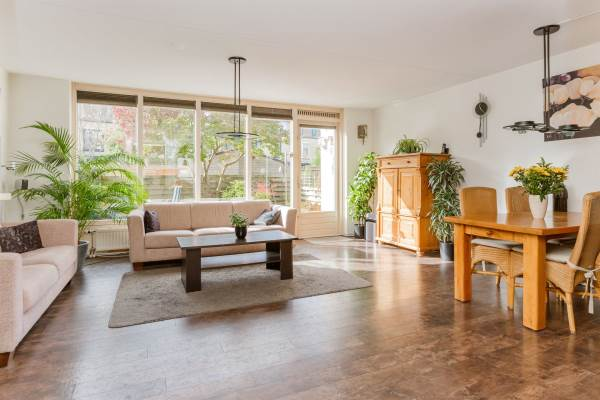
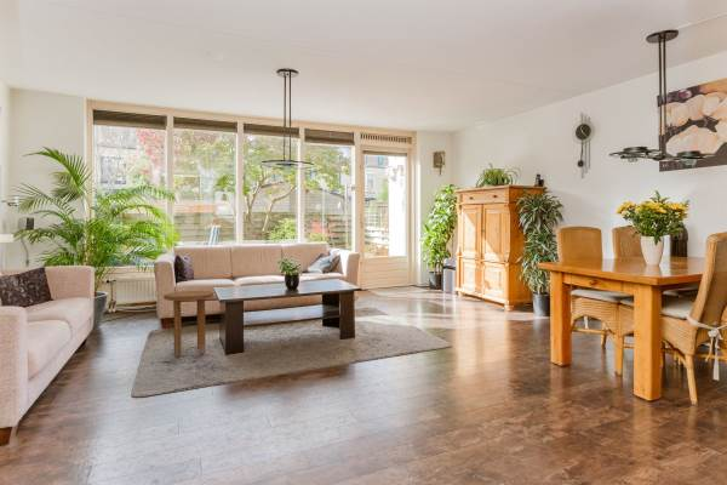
+ side table (198, 323)
